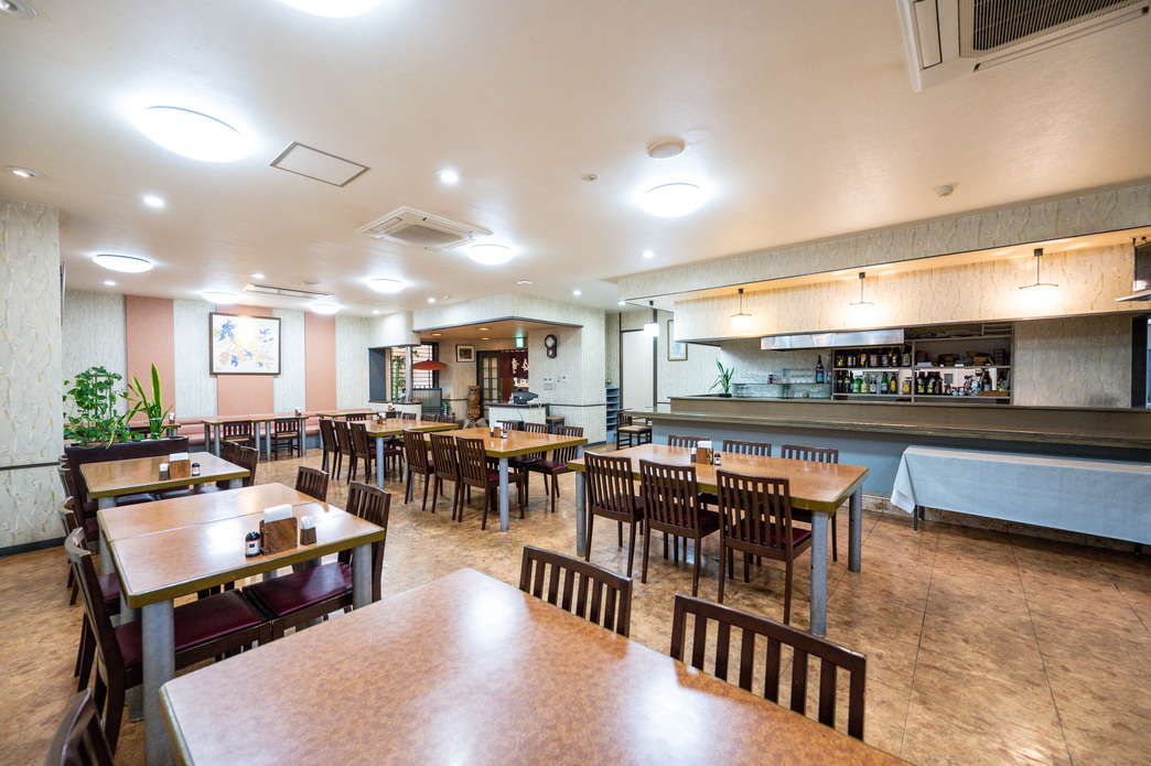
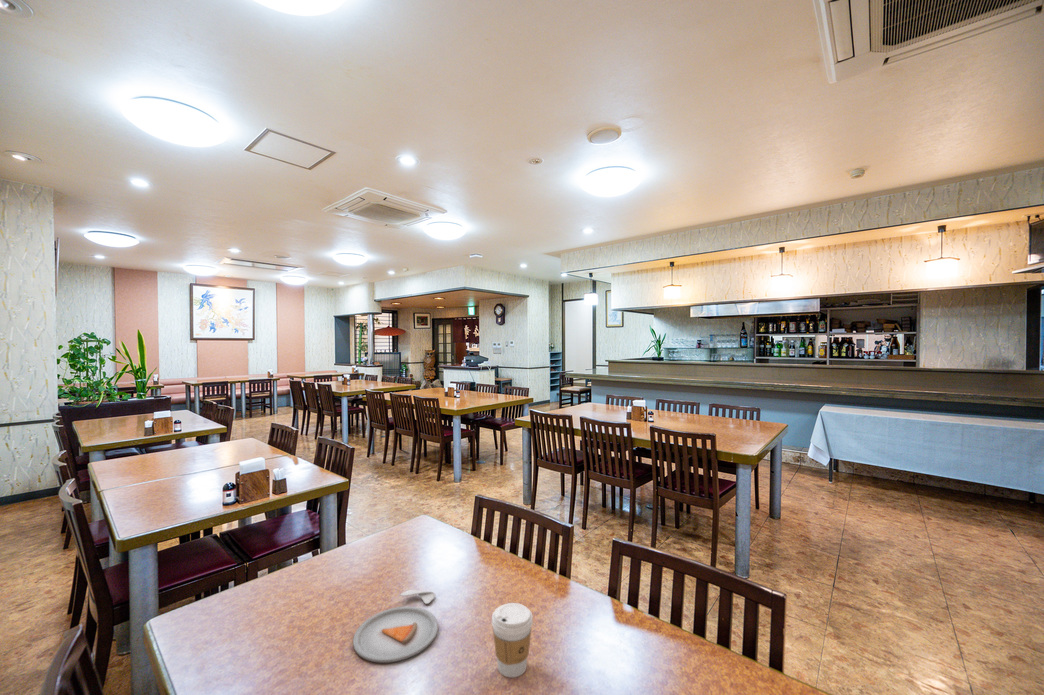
+ dinner plate (403, 621)
+ coffee cup (512, 638)
